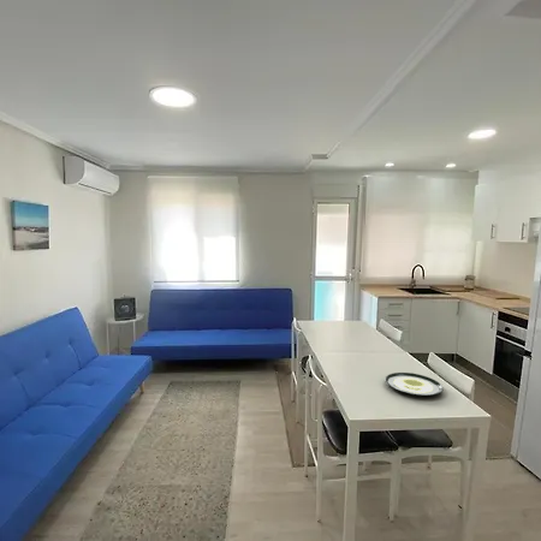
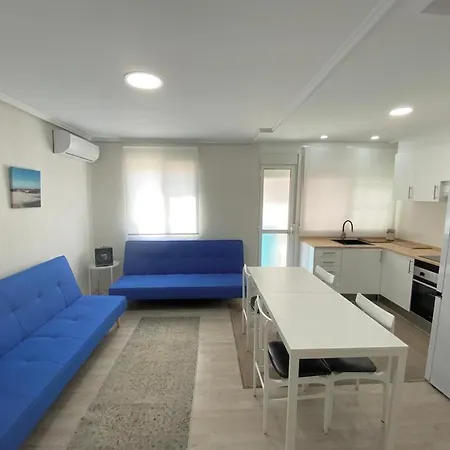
- plate (412, 385)
